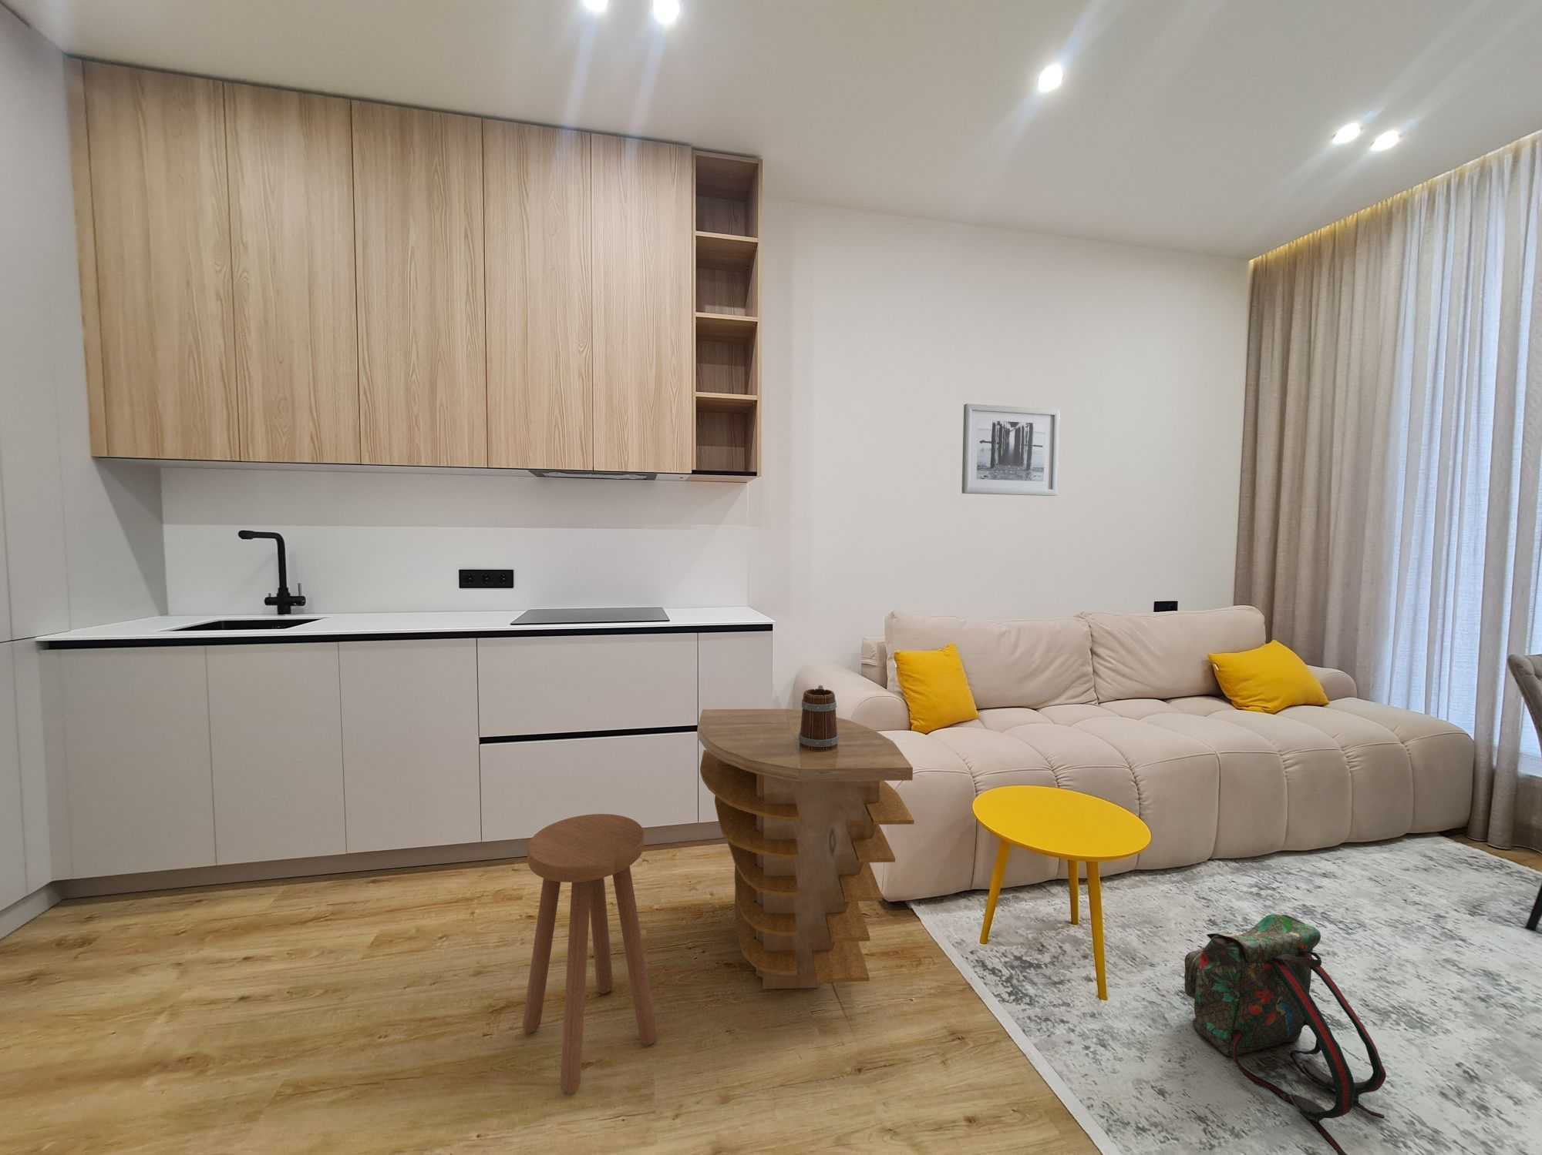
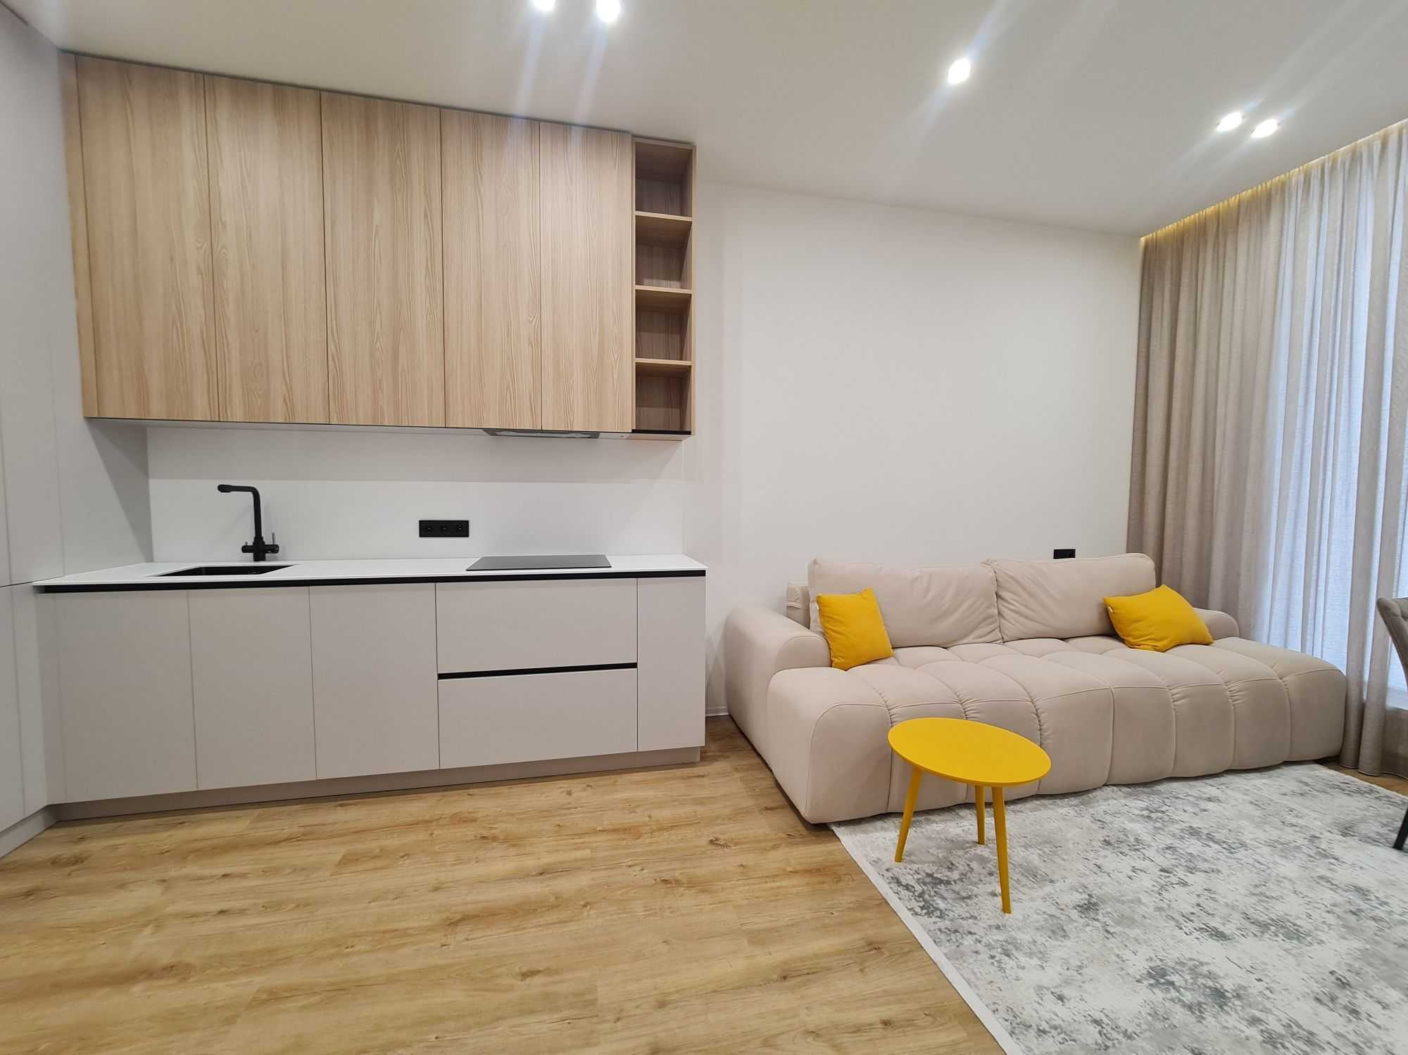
- side table (792, 842)
- mug (818, 715)
- backpack (1285, 1007)
- wall art (1010, 450)
- stool (588, 937)
